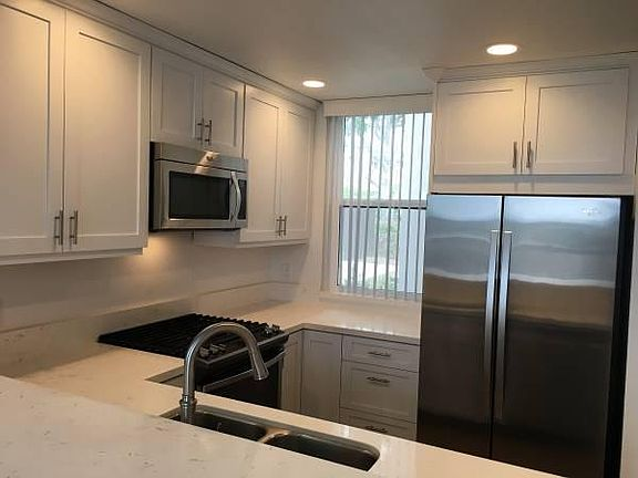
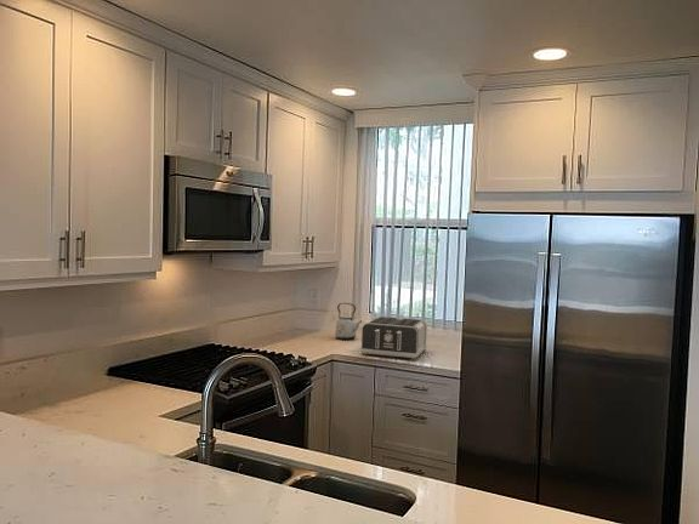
+ toaster (394, 336)
+ kettle (350, 320)
